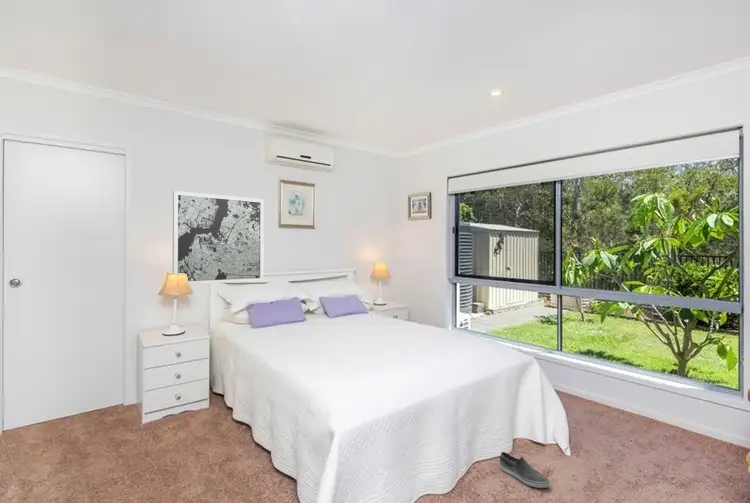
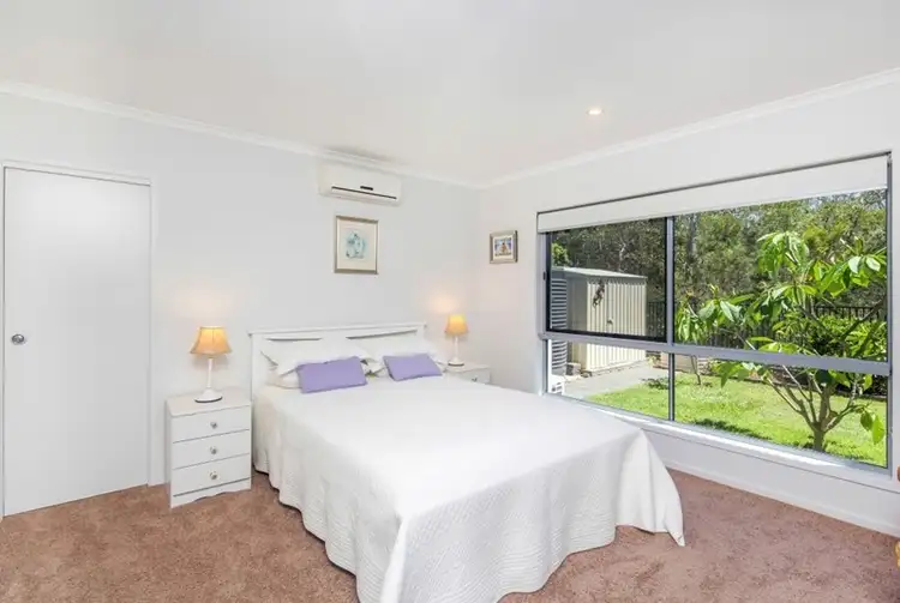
- shoe (522, 467)
- wall art (221, 239)
